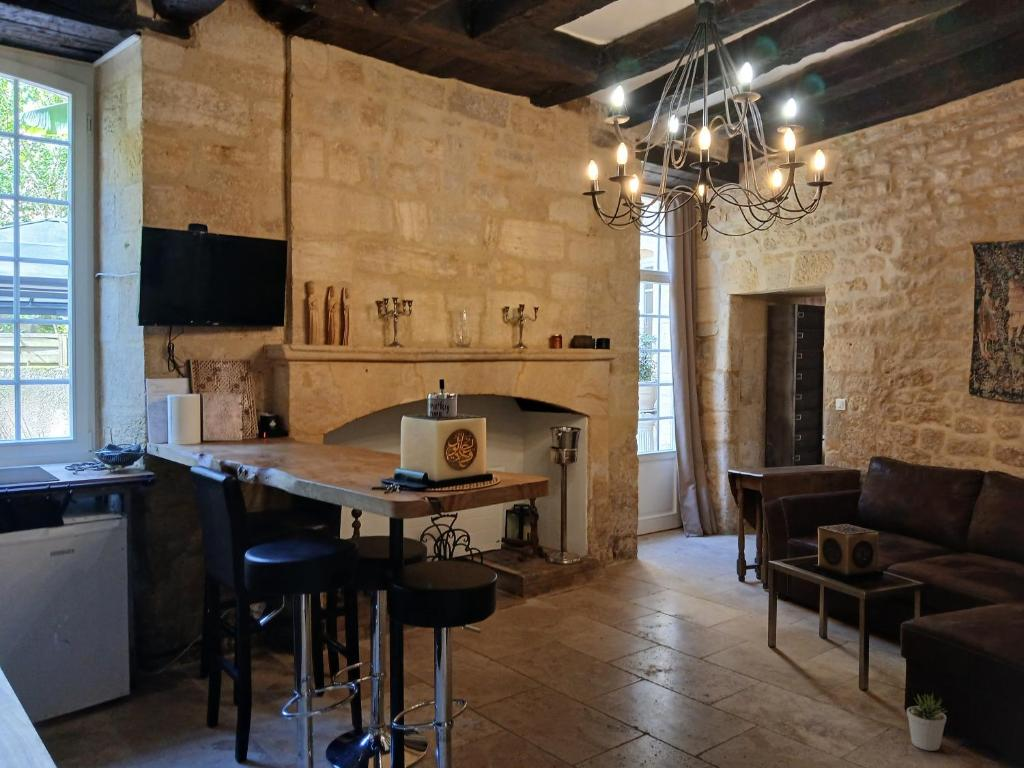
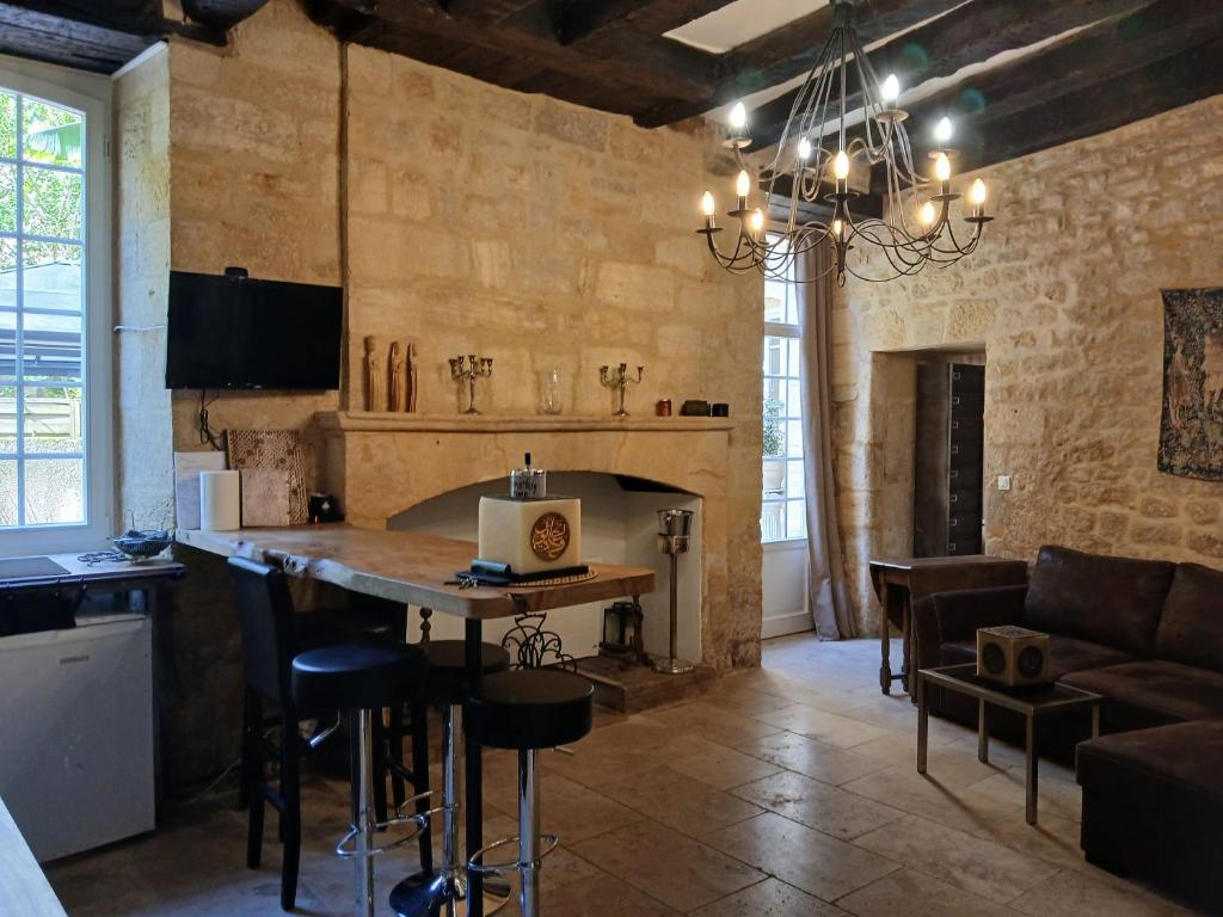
- potted plant (925, 718)
